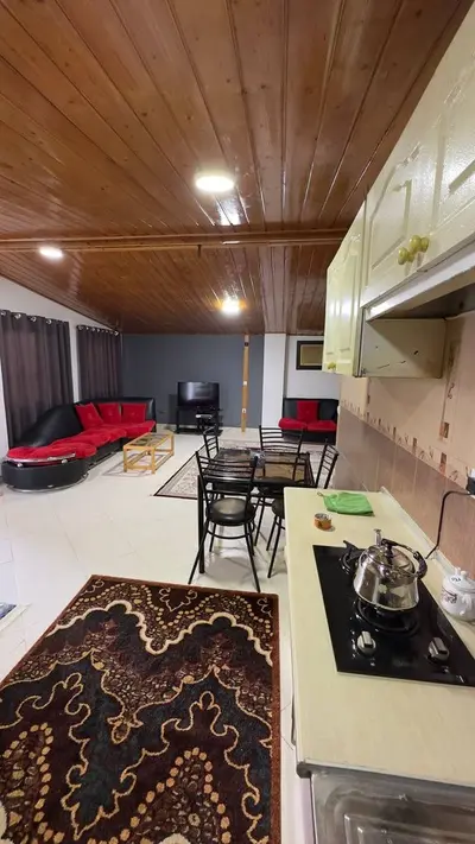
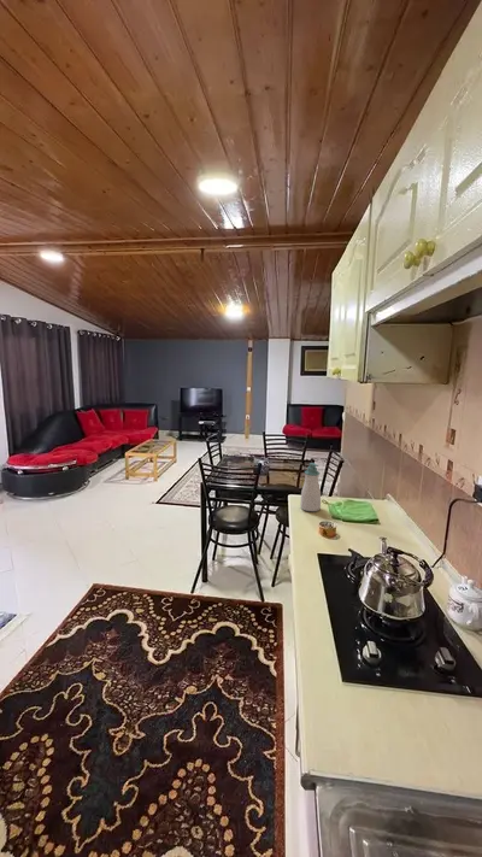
+ soap bottle (311, 486)
